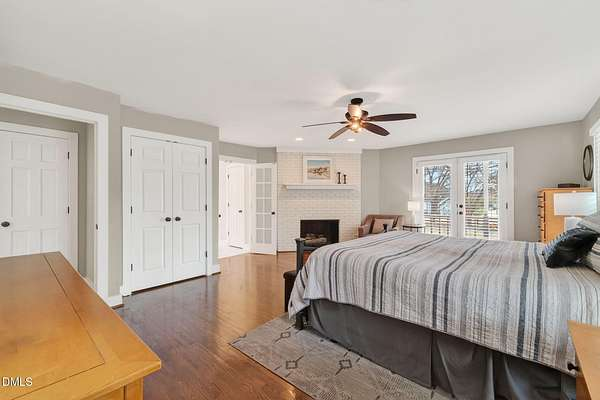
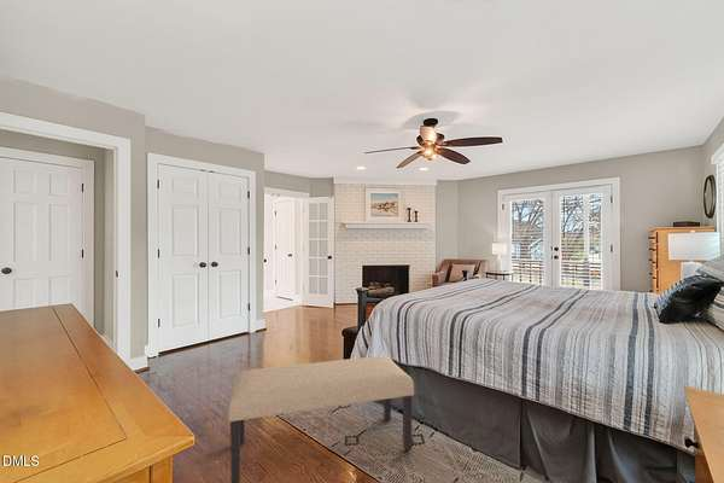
+ bench (322, 407)
